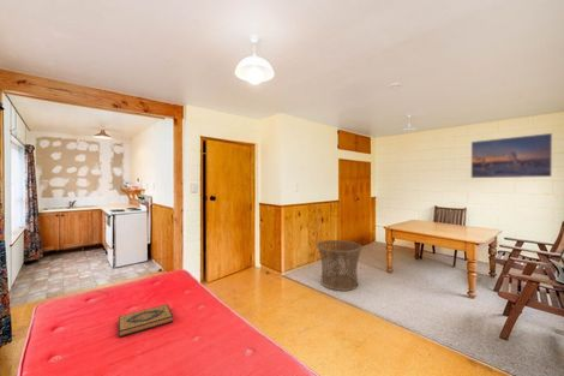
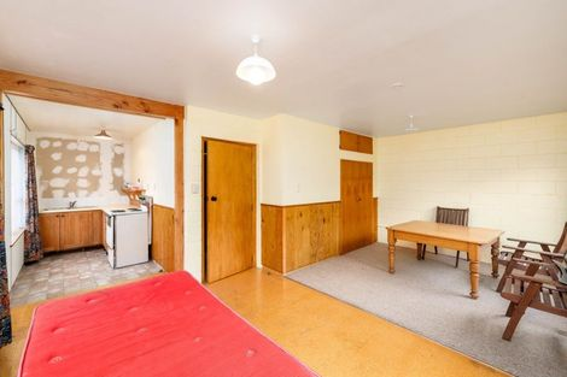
- basket (338, 263)
- hardback book (145, 318)
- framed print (508, 157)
